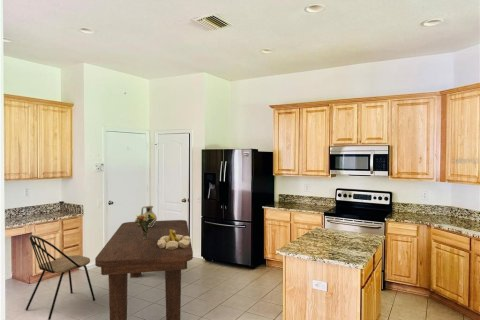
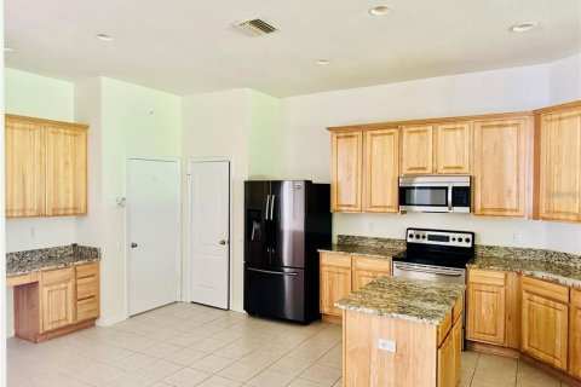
- bouquet (144, 226)
- dining chair (61, 267)
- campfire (174, 237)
- ceramic jug (147, 214)
- dining table (151, 265)
